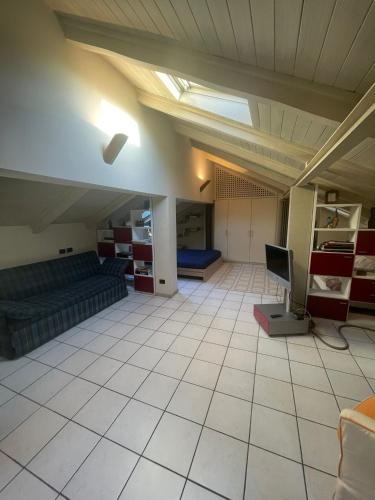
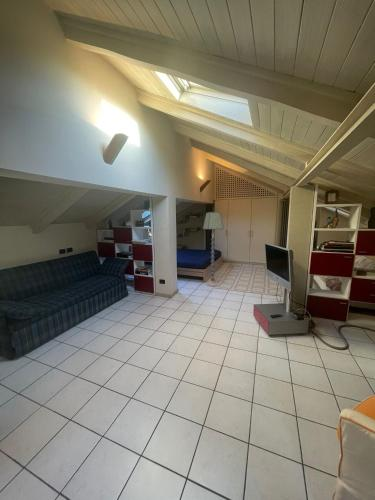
+ floor lamp (212, 249)
